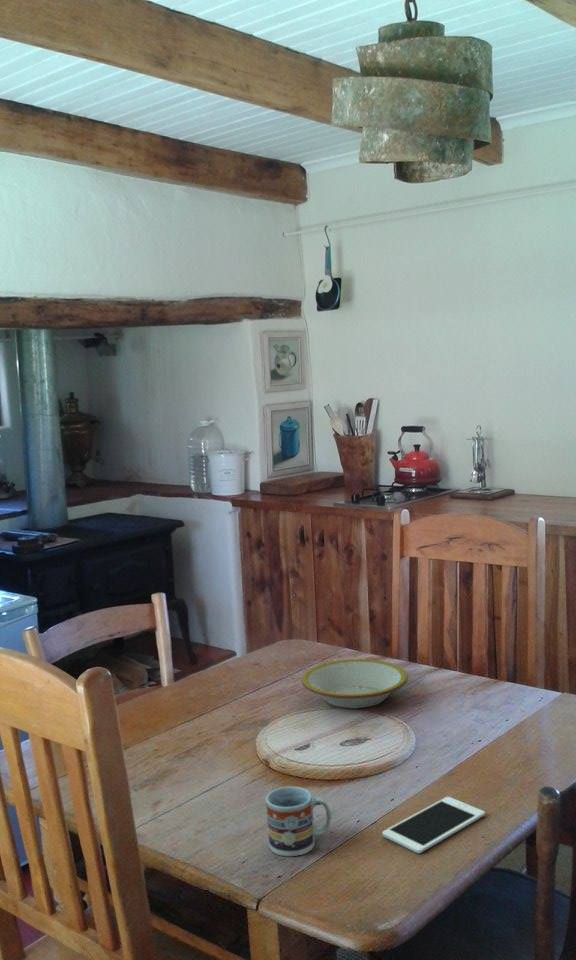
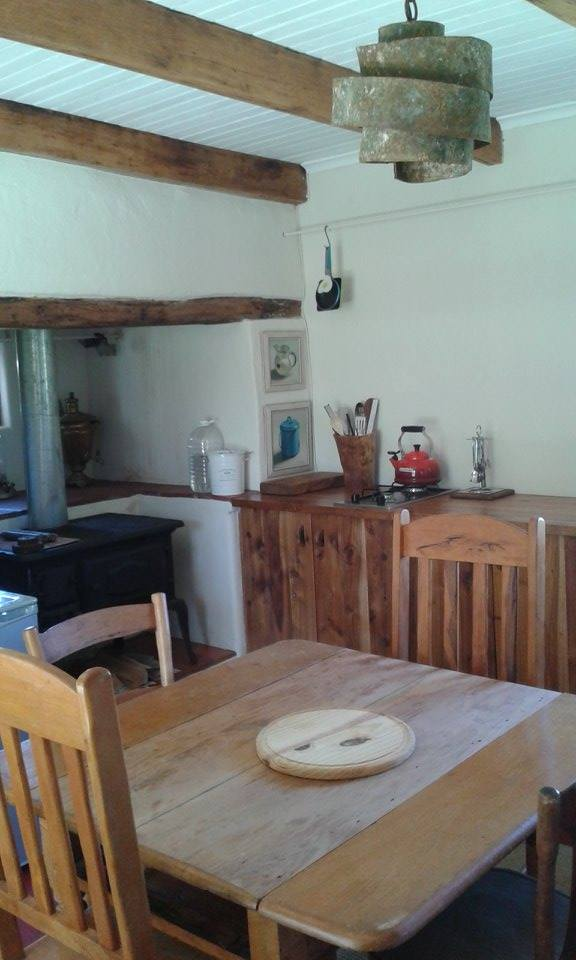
- cell phone (434, 823)
- cup (299, 819)
- bowl (354, 686)
